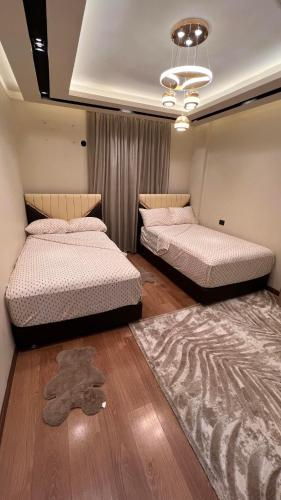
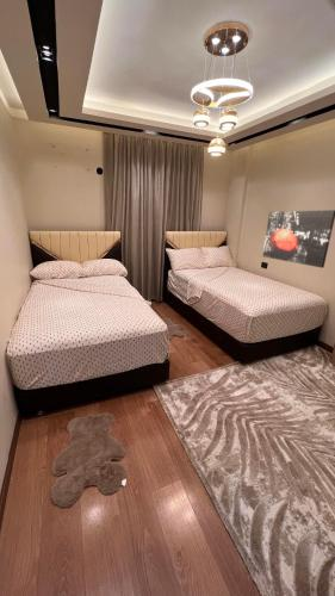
+ wall art (293, 236)
